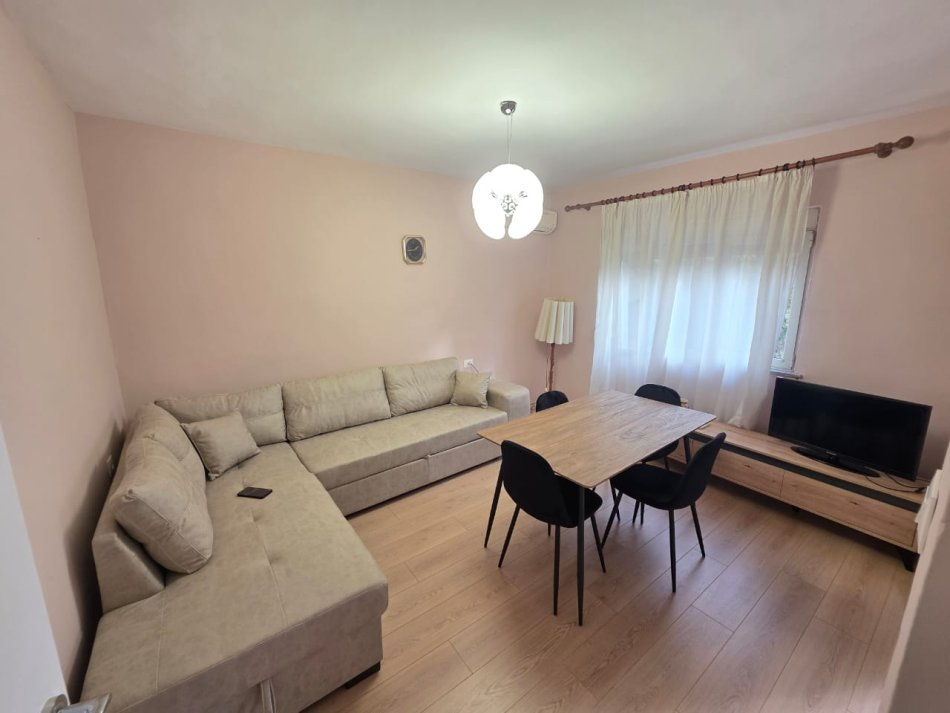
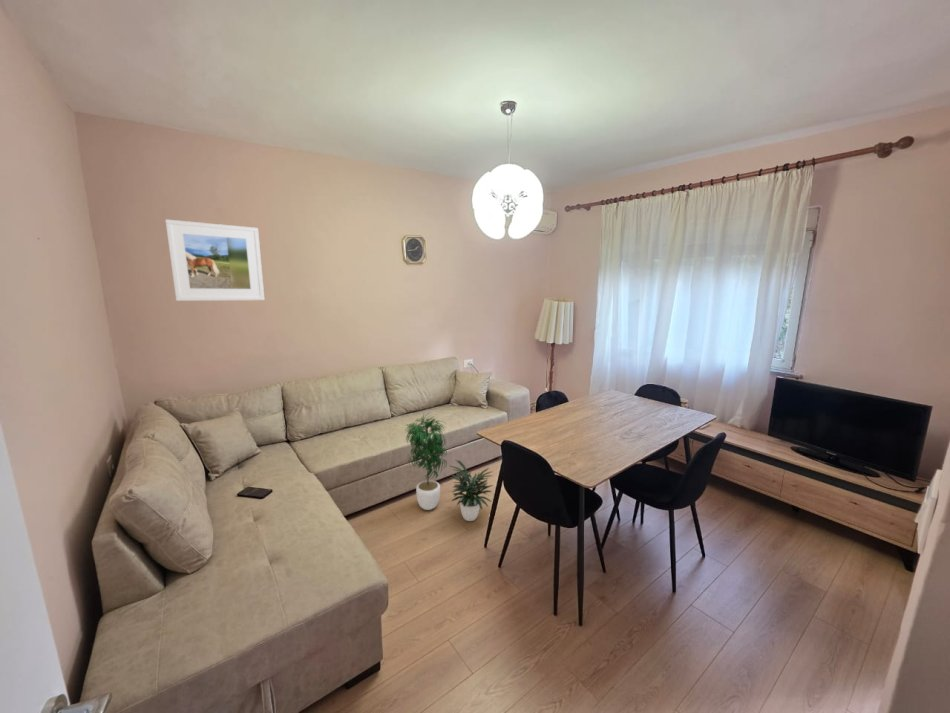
+ potted plant (446, 465)
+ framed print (218, 262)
